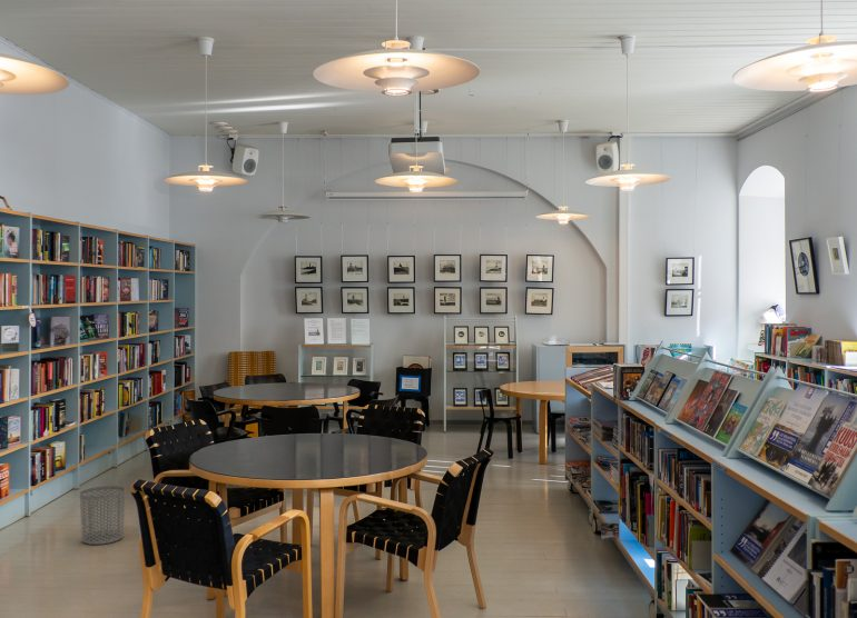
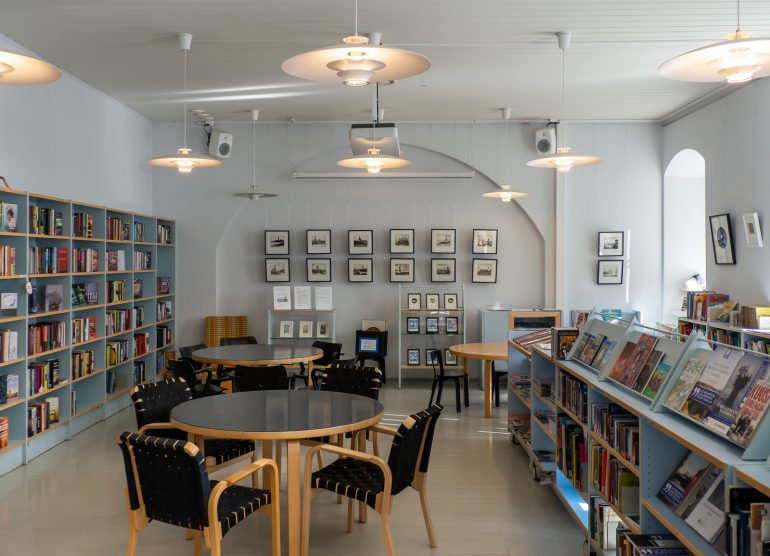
- waste bin (102, 515)
